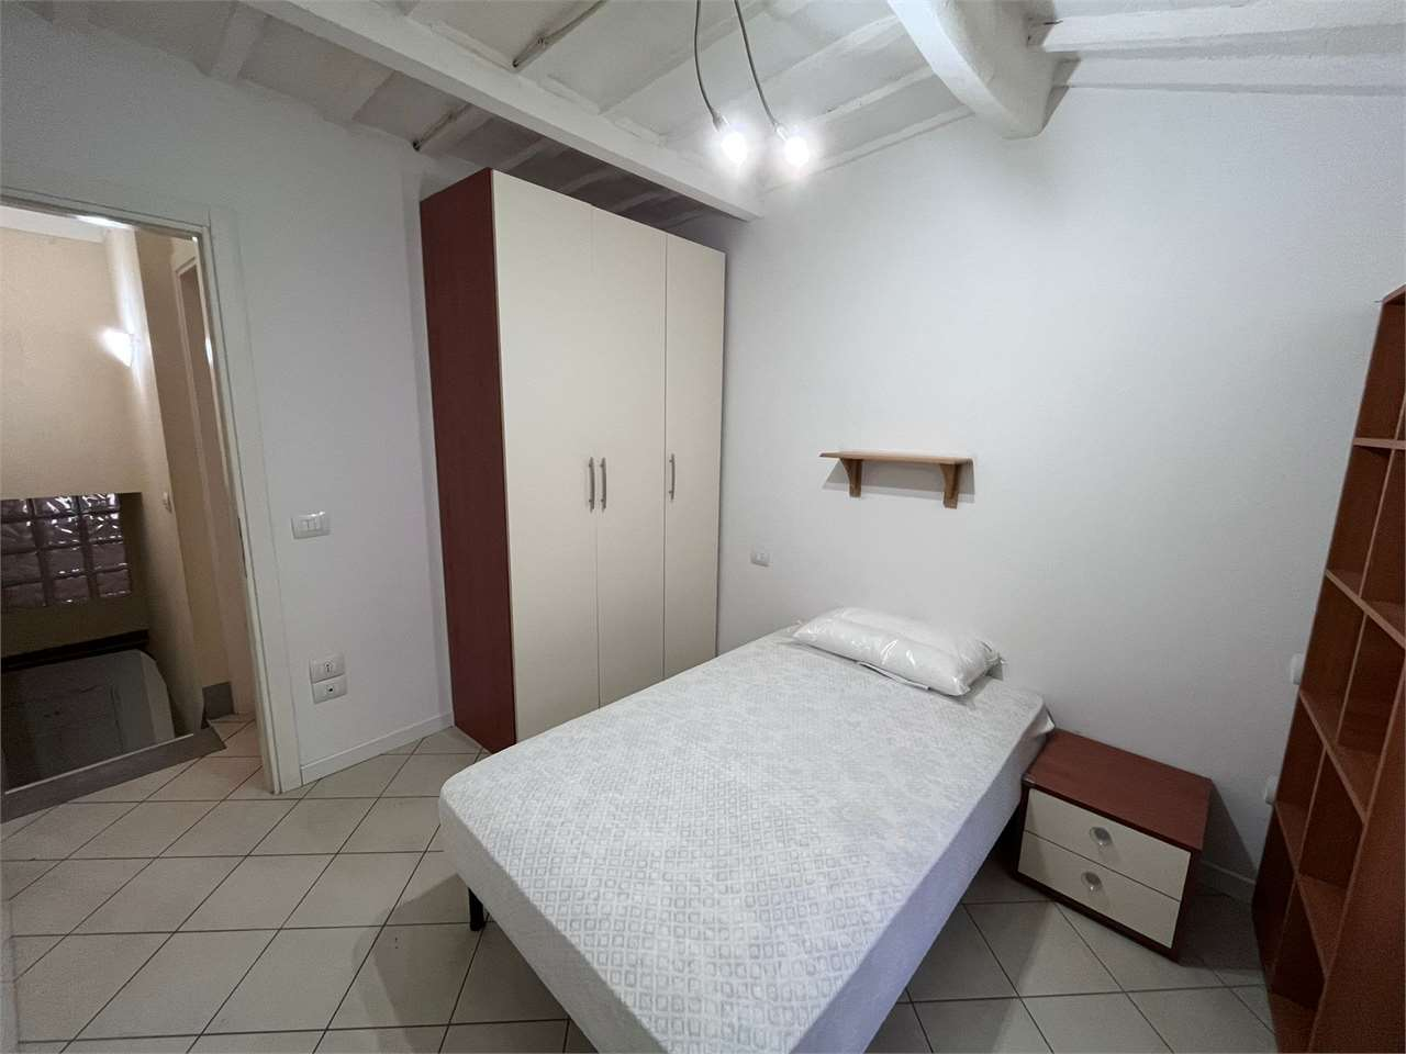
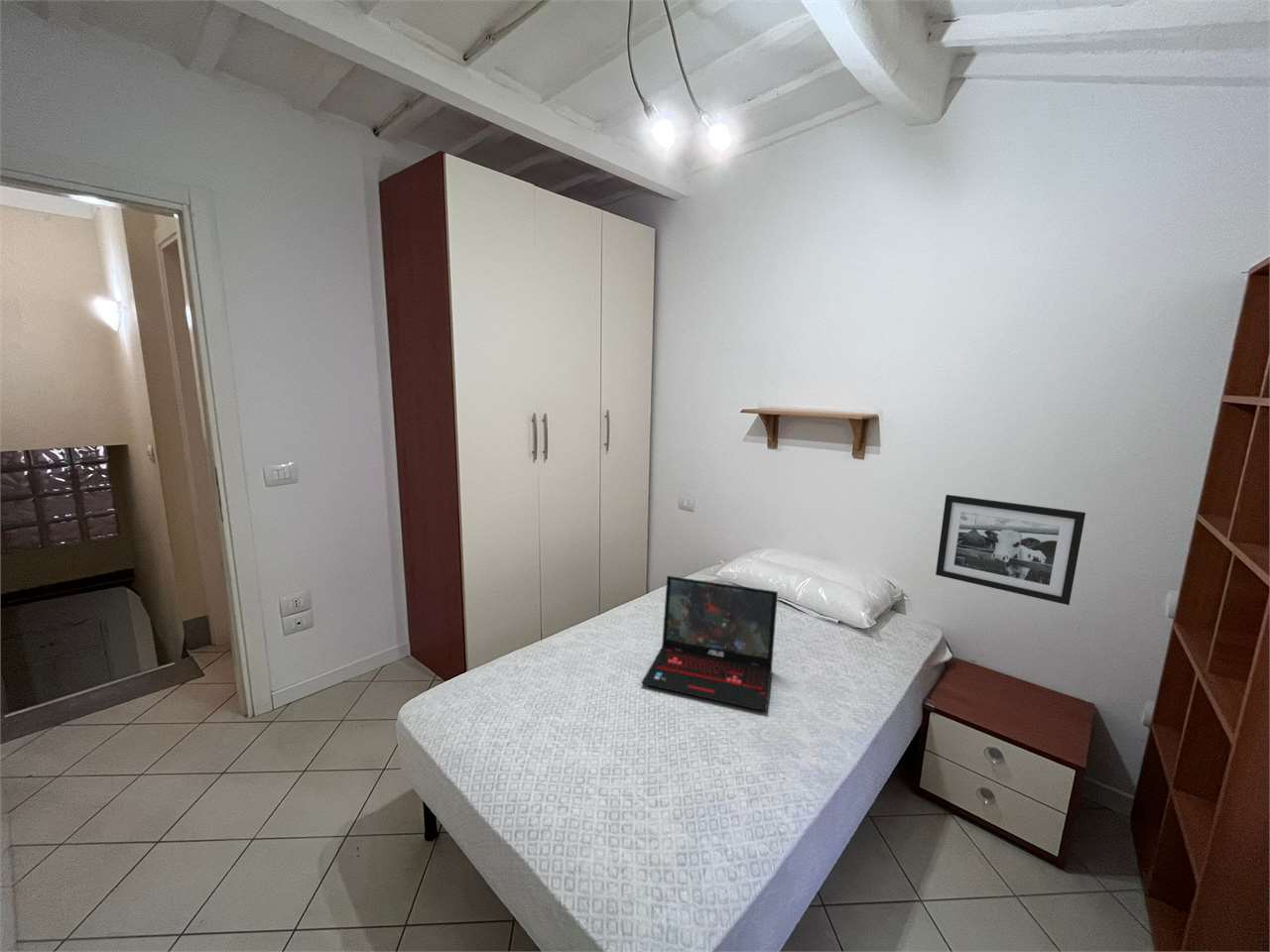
+ picture frame (1004, 545)
+ laptop (711, 637)
